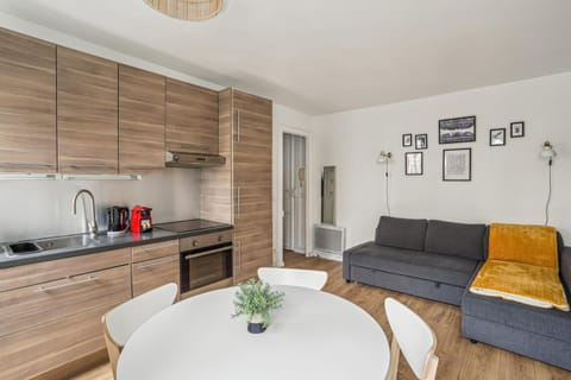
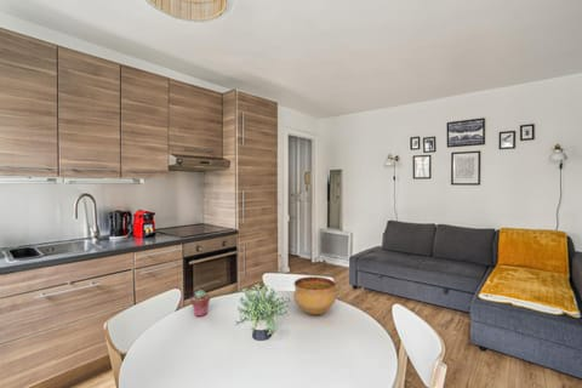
+ potted succulent (200, 301)
+ bowl (314, 297)
